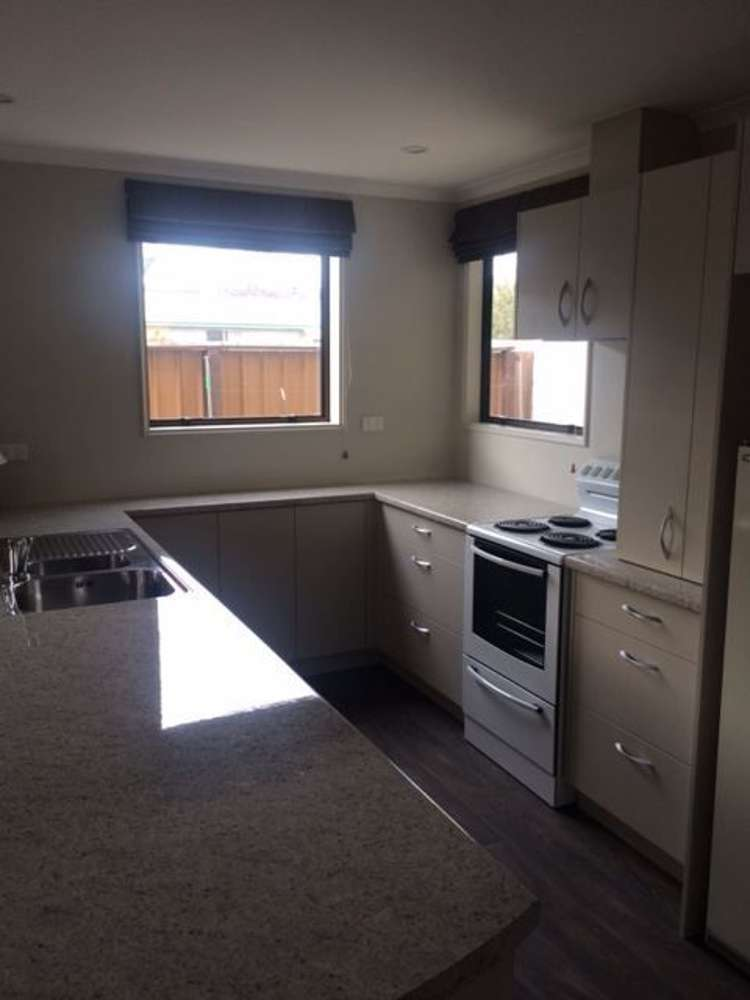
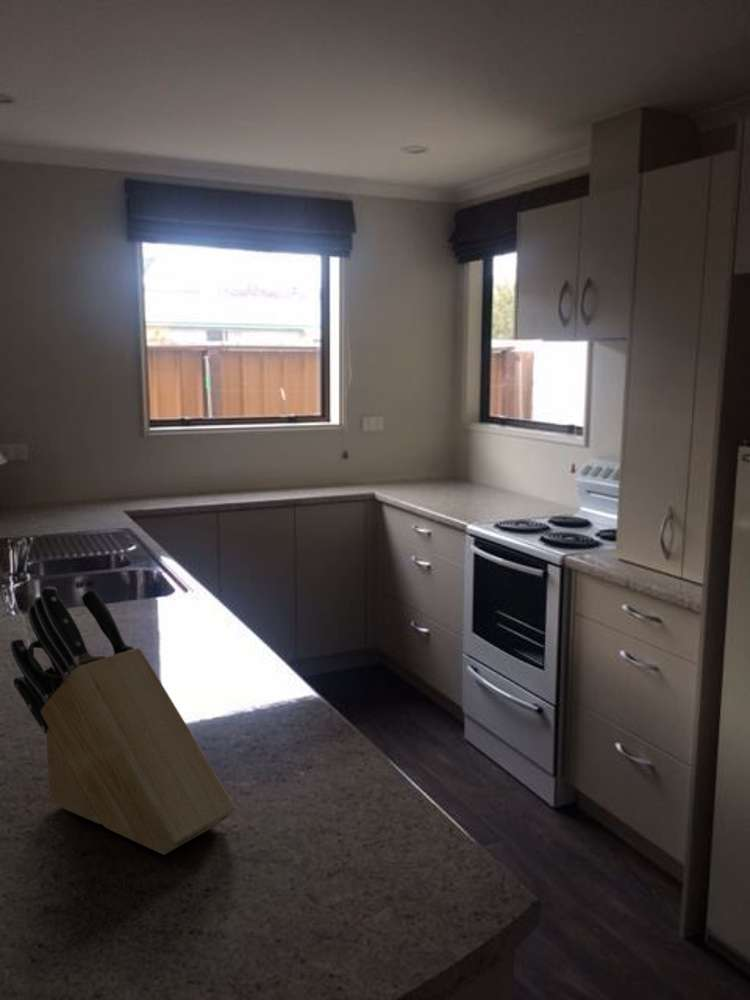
+ knife block (115, 702)
